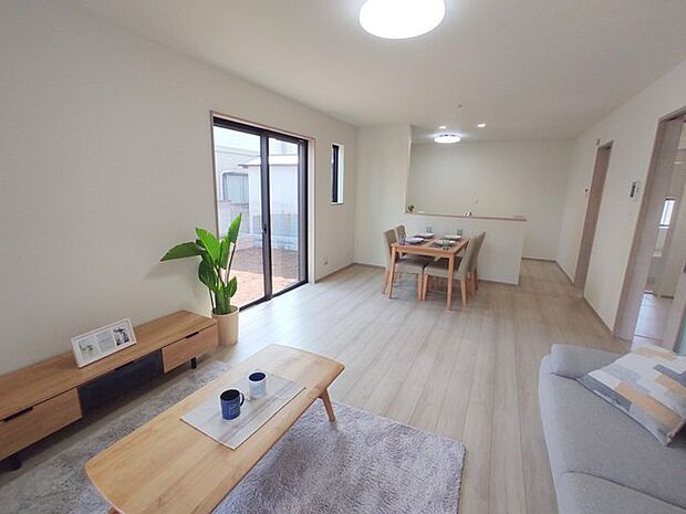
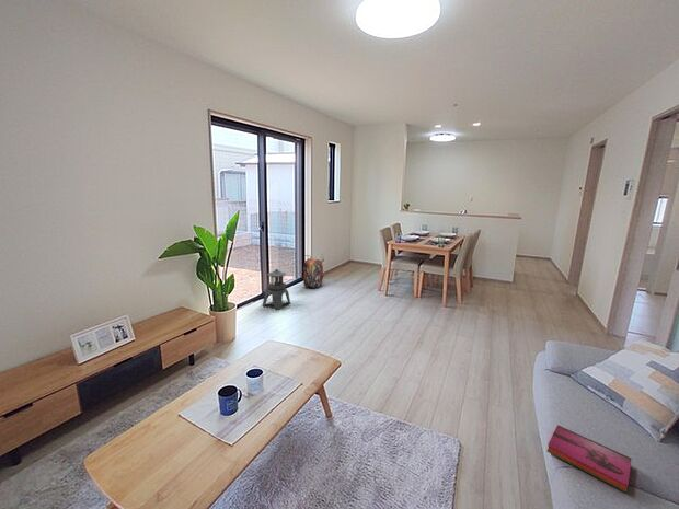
+ hardback book (587, 454)
+ lantern (276, 287)
+ backpack (312, 270)
